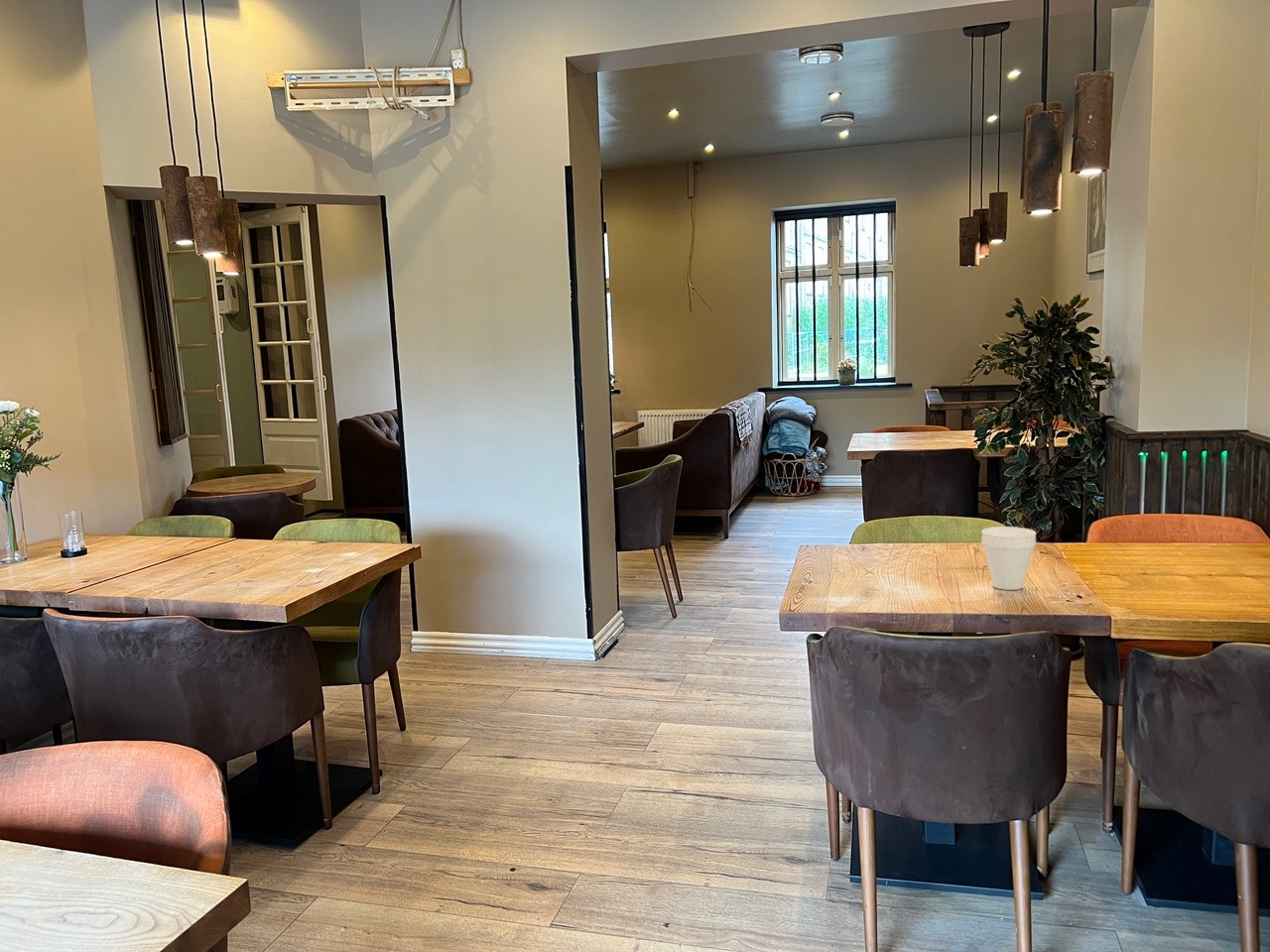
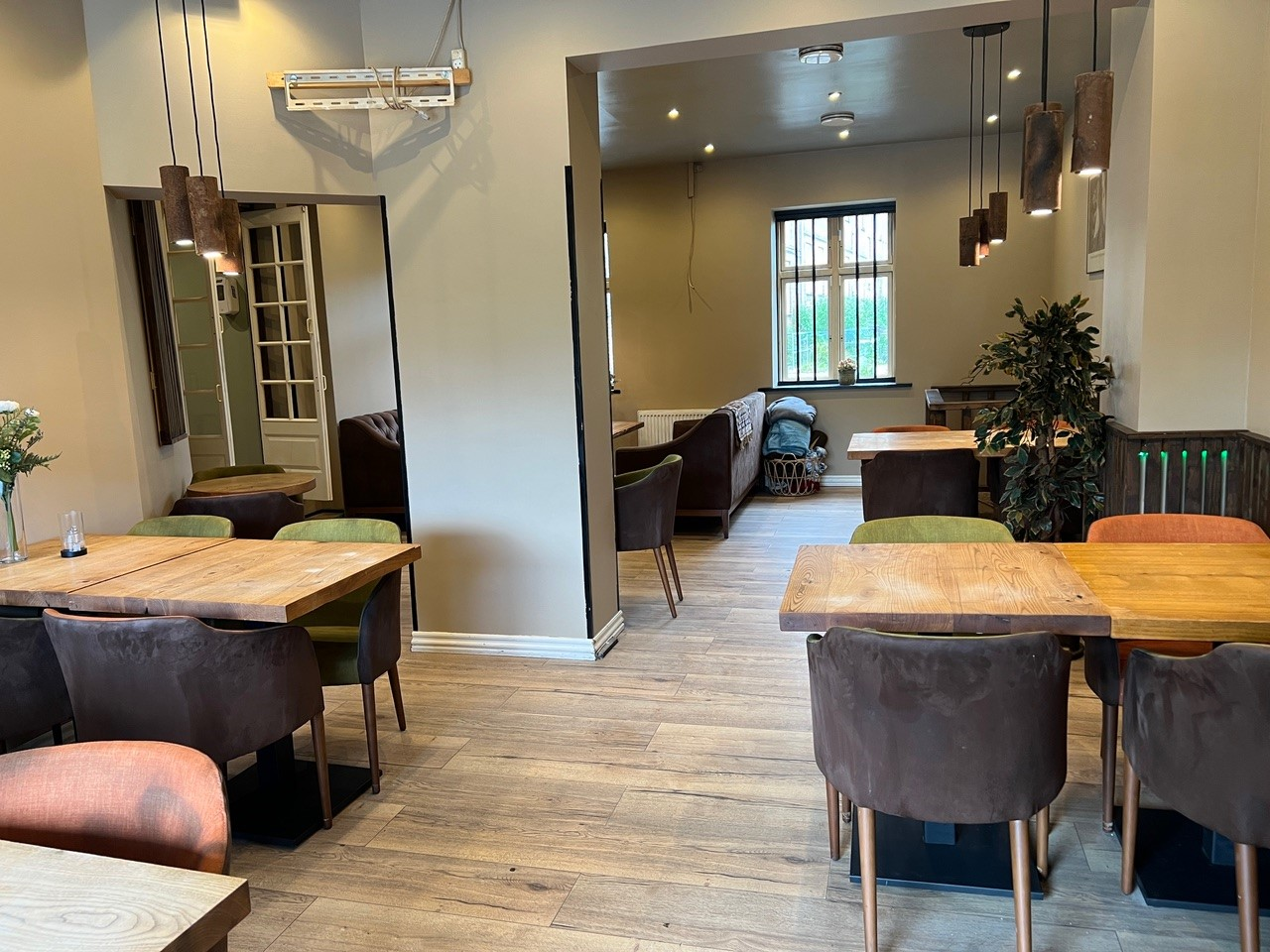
- cup (1008, 558)
